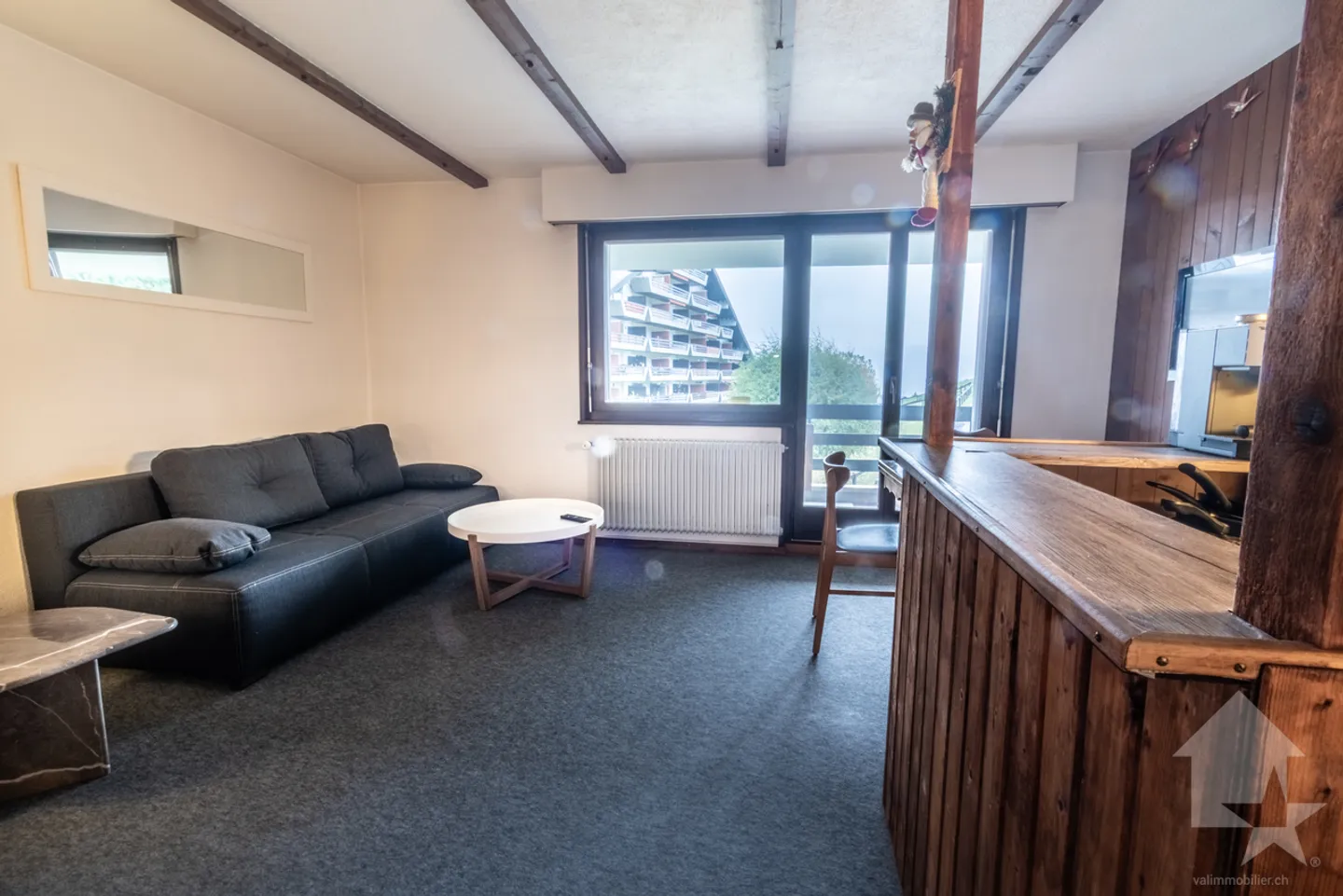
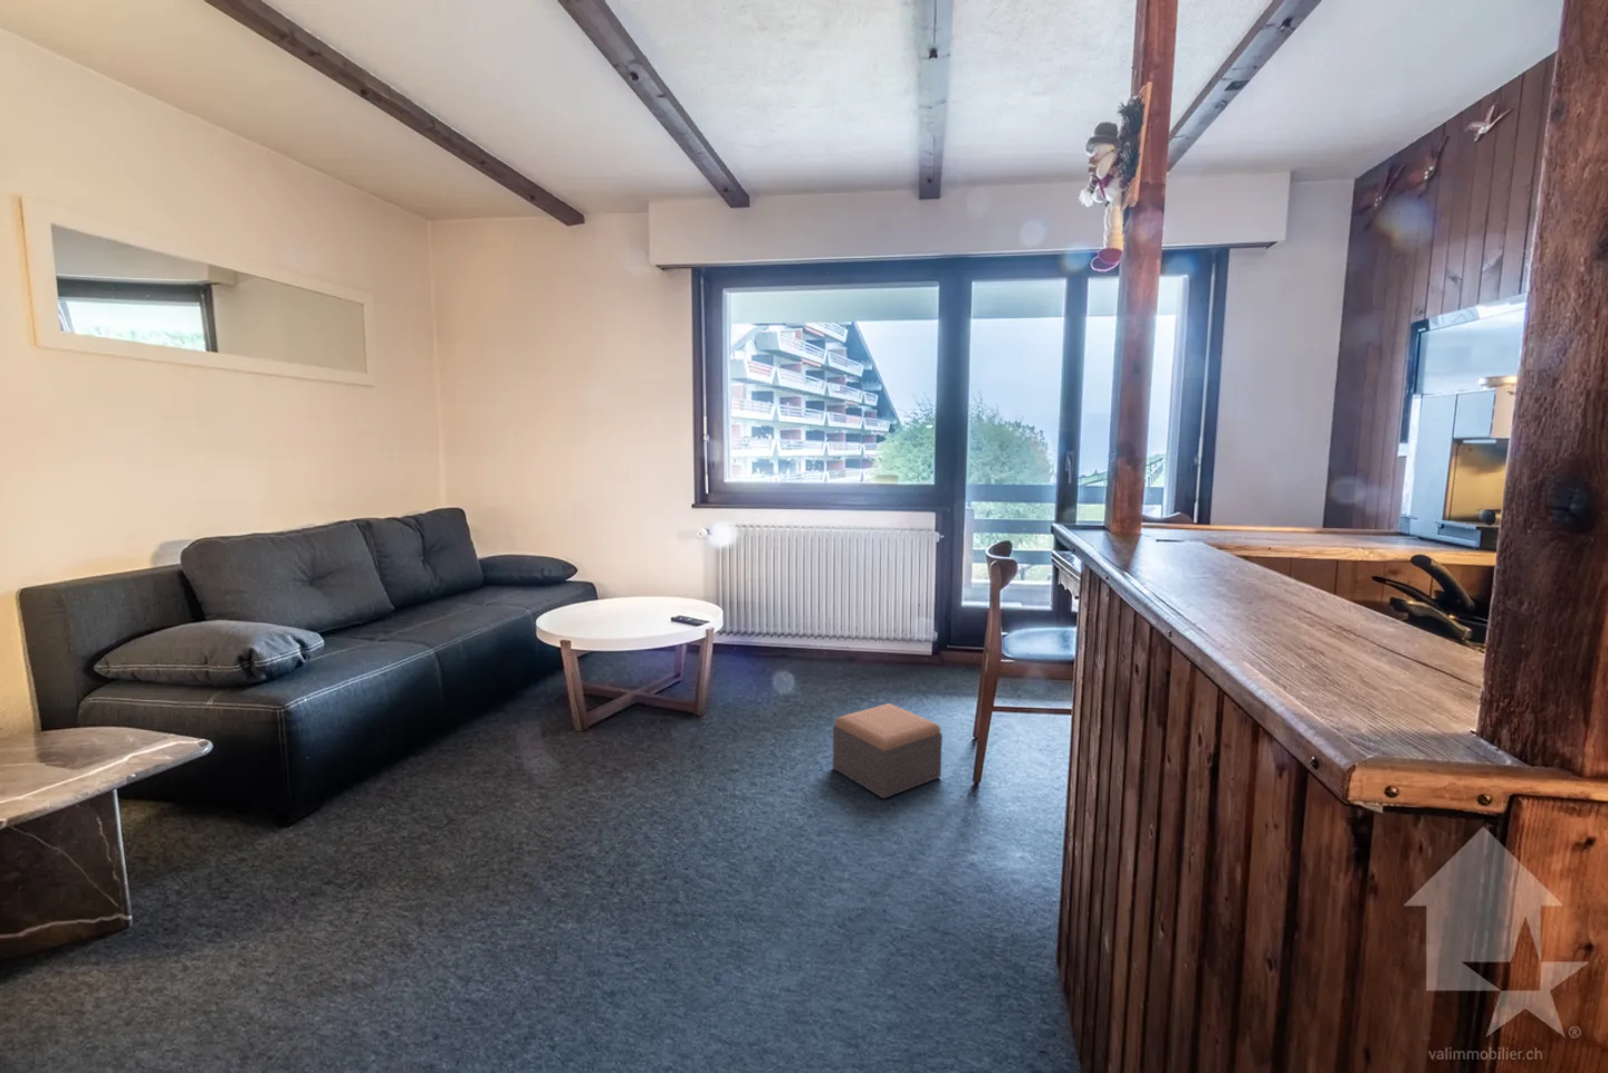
+ footstool (887, 745)
